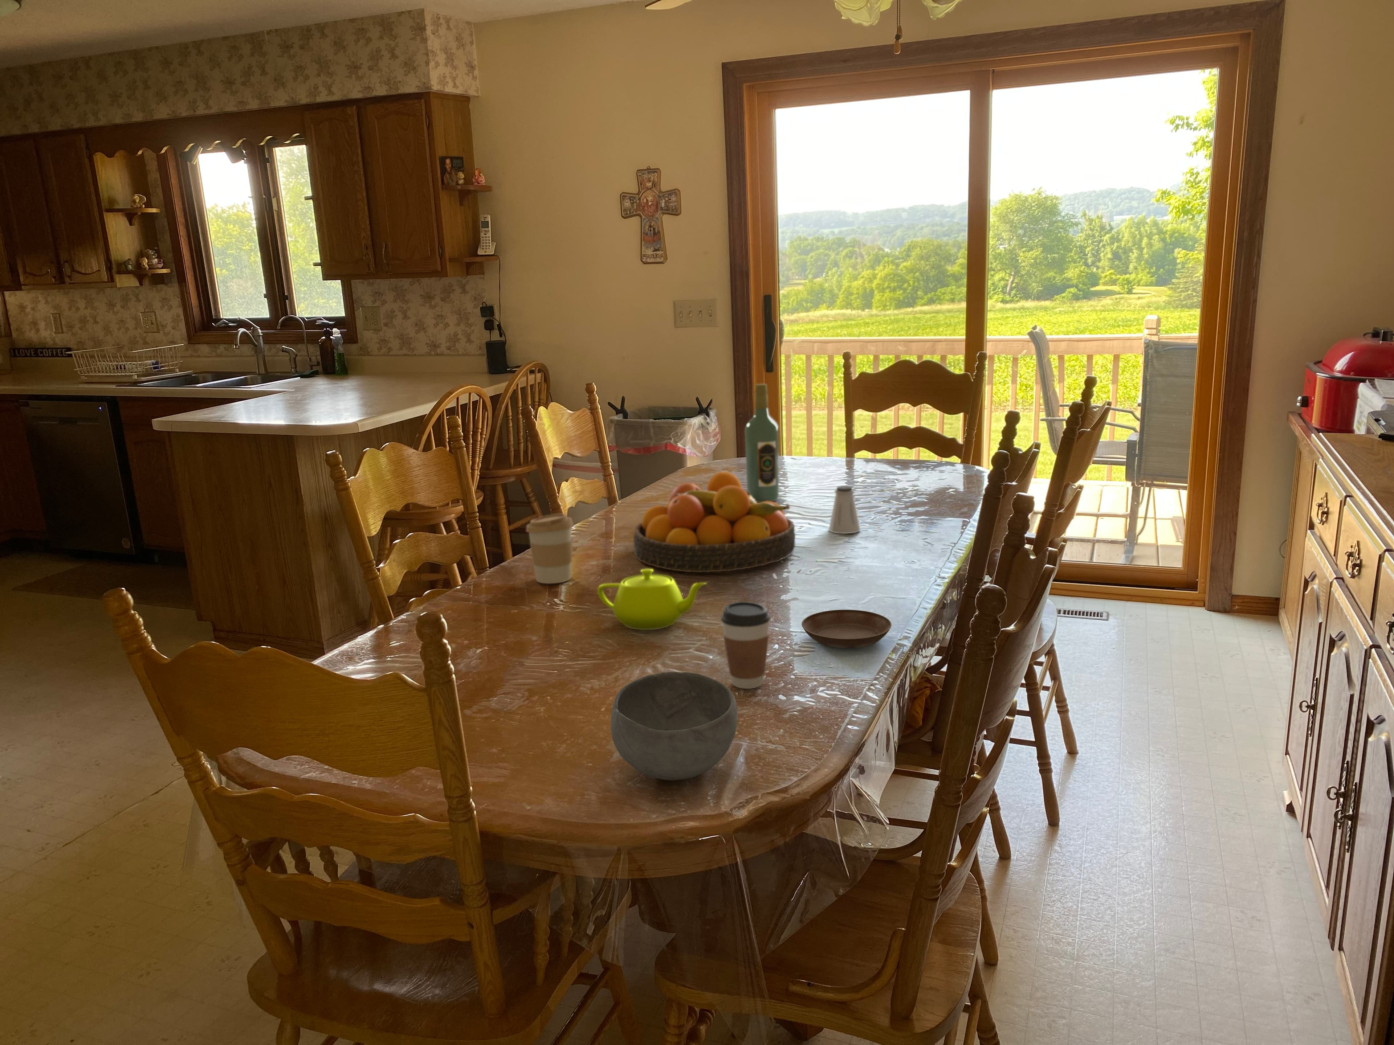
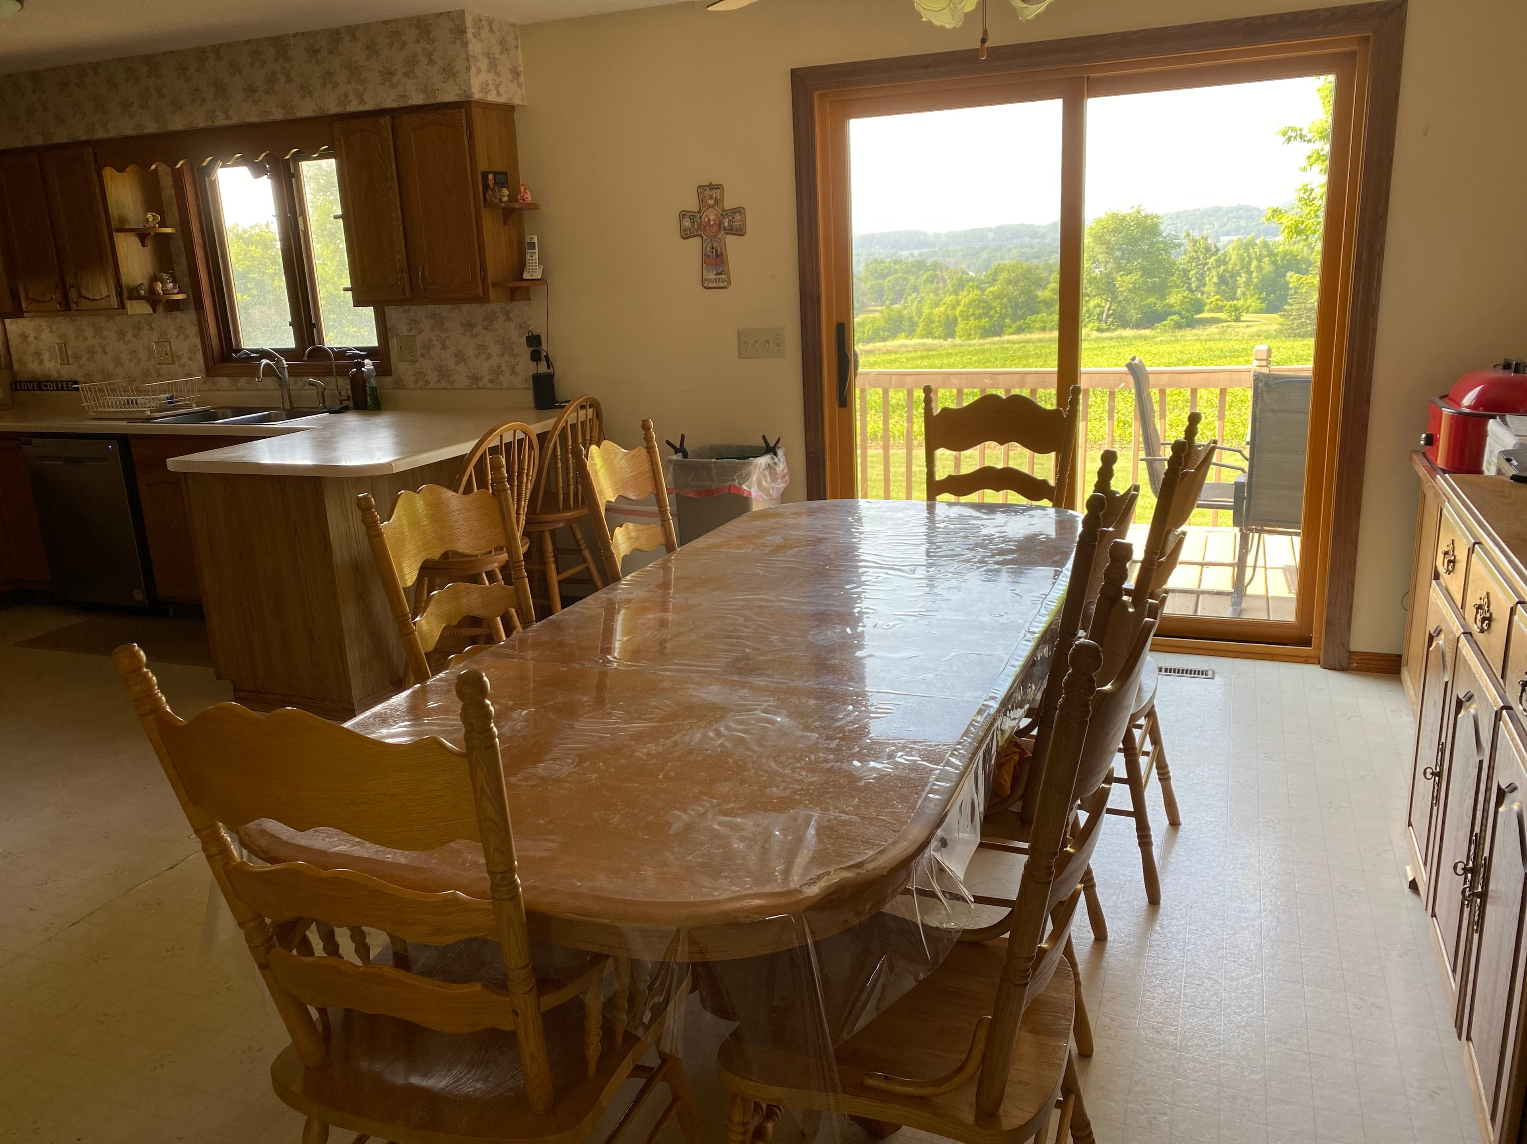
- fruit bowl (713, 516)
- wine bottle (762, 442)
- saltshaker (844, 508)
- coffee cup (746, 645)
- saucer (846, 631)
- teapot (652, 596)
- bowl (674, 731)
- coffee cup (551, 547)
